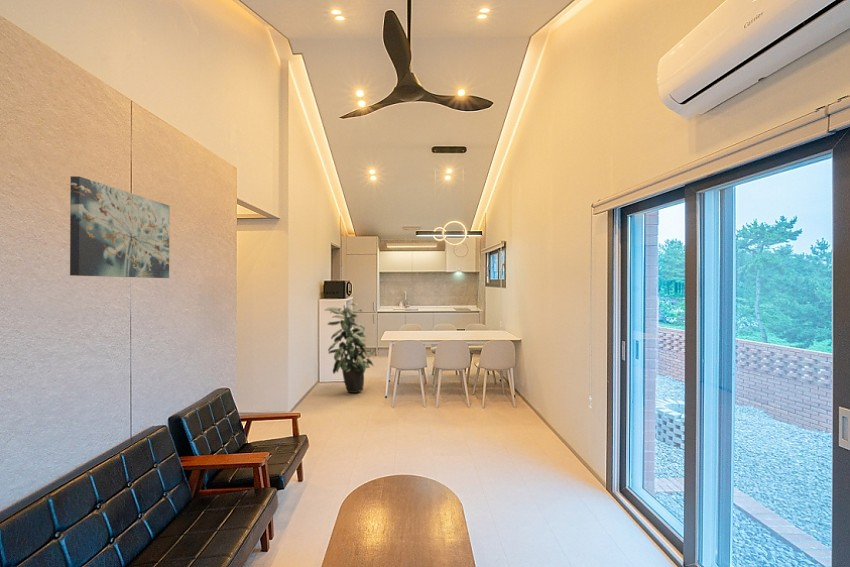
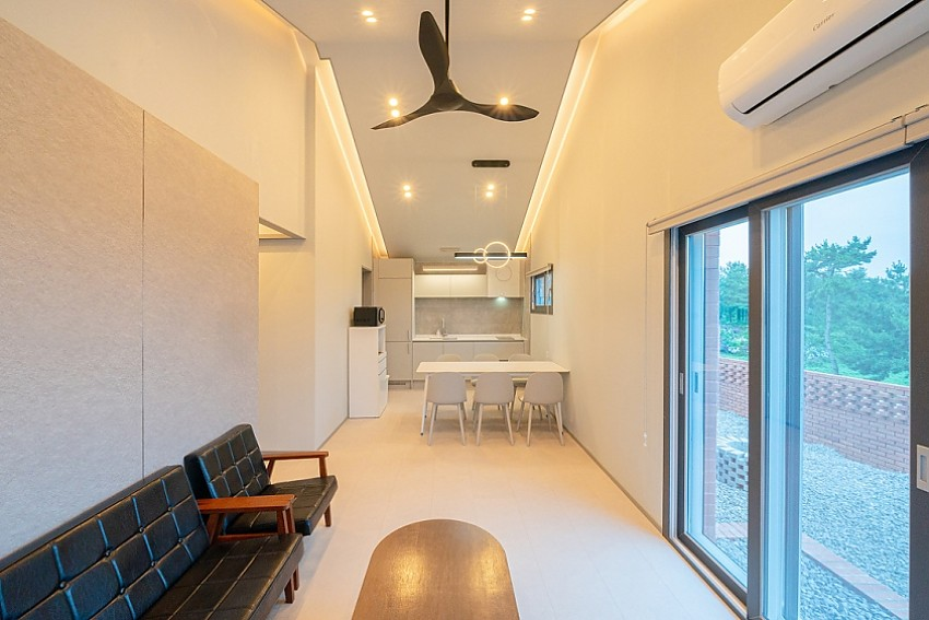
- wall art (127, 235)
- indoor plant (350, 347)
